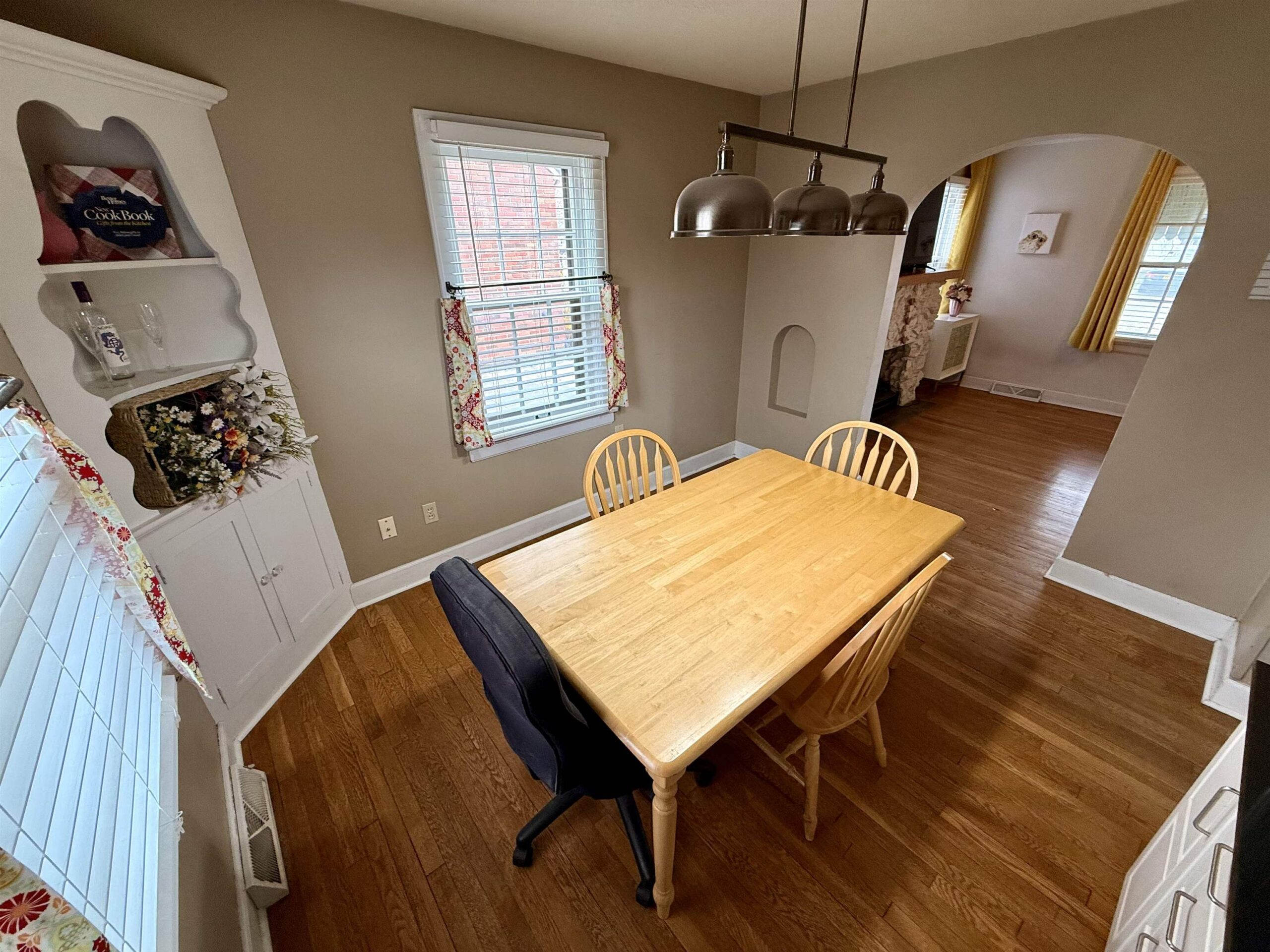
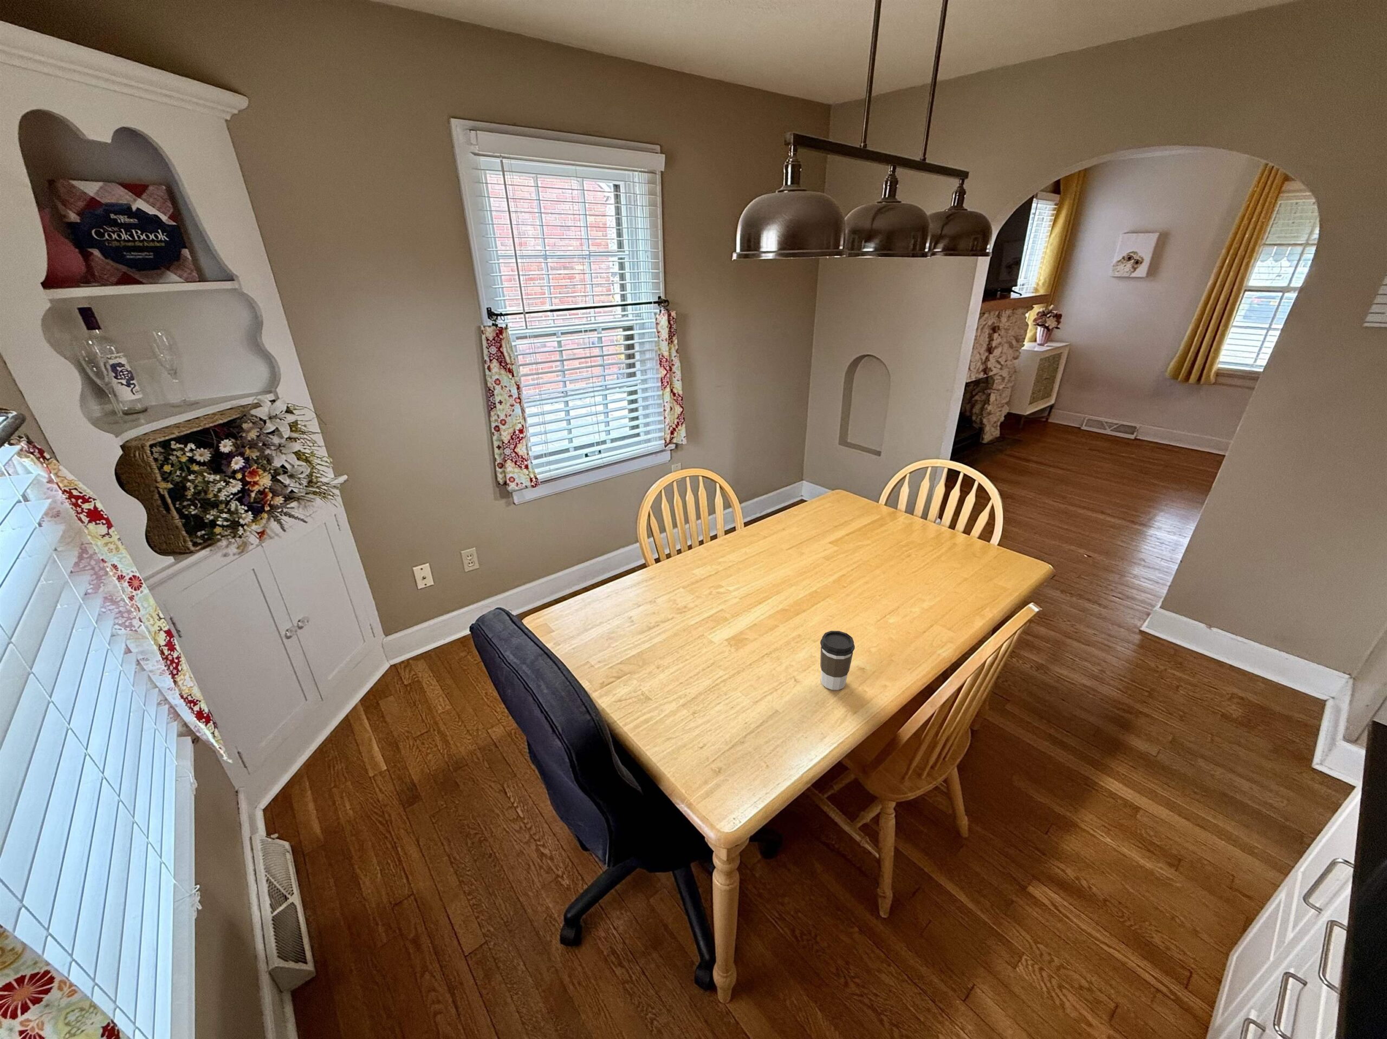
+ coffee cup (835, 660)
